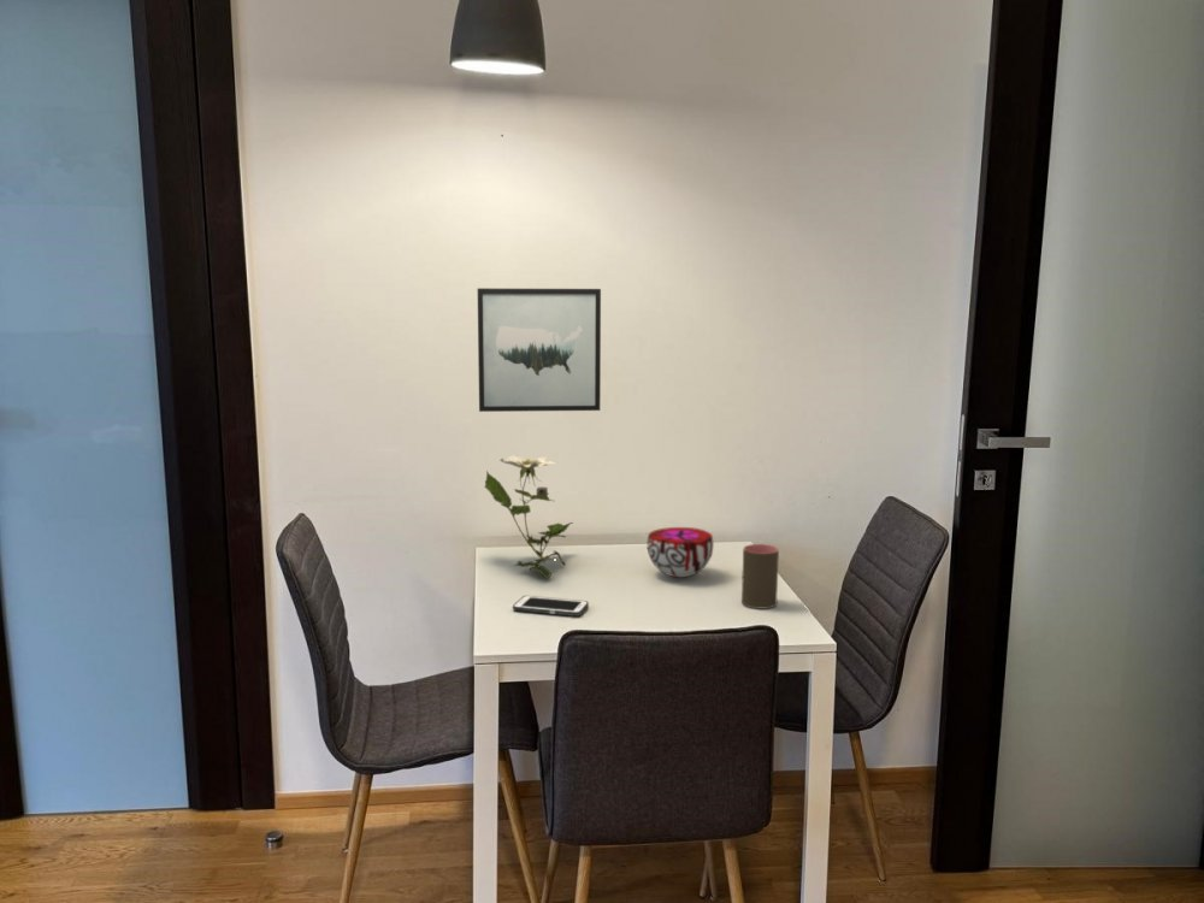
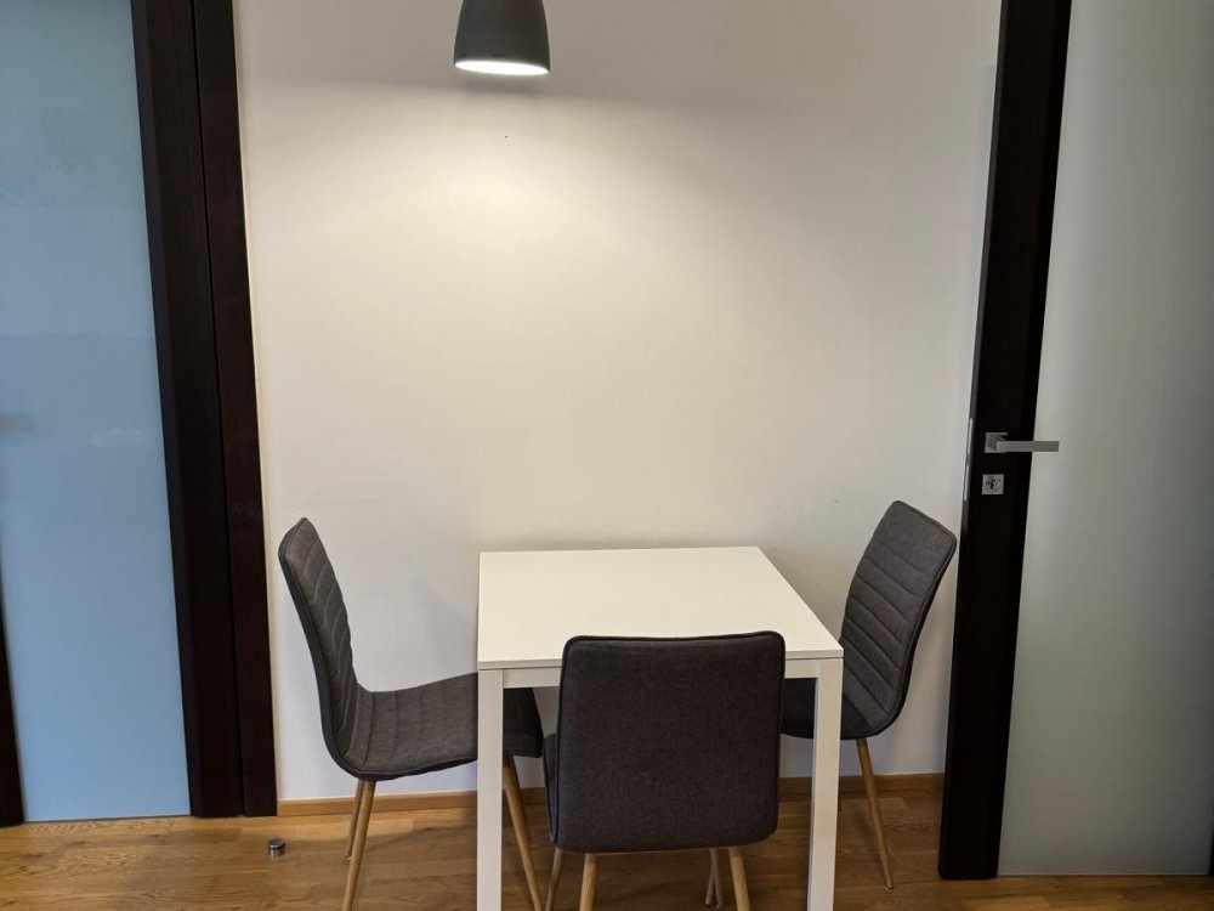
- cell phone (550, 606)
- flower (525, 509)
- decorative bowl (679, 554)
- cup (760, 576)
- wall art (539, 349)
